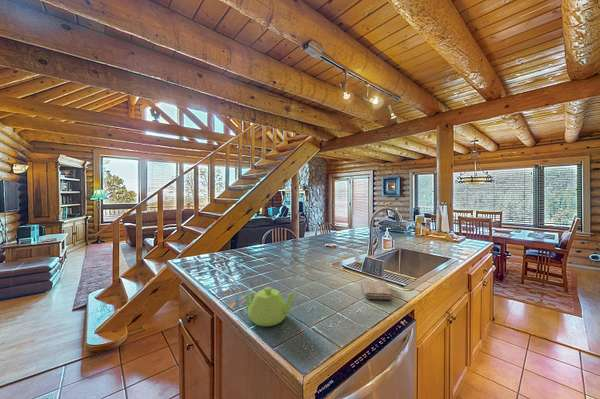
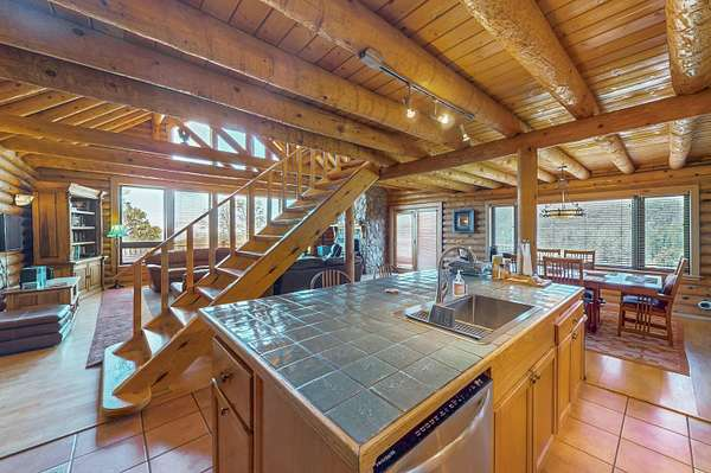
- washcloth (375, 288)
- teapot (270, 303)
